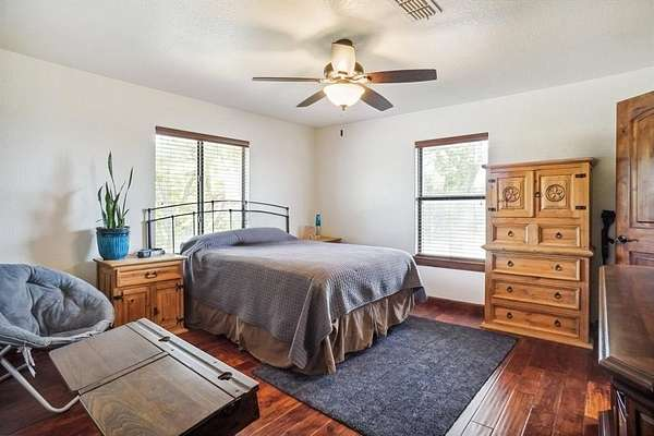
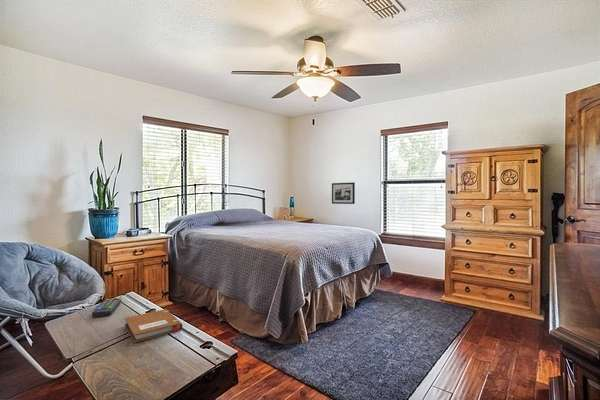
+ notebook (153, 324)
+ remote control (107, 306)
+ picture frame (343, 193)
